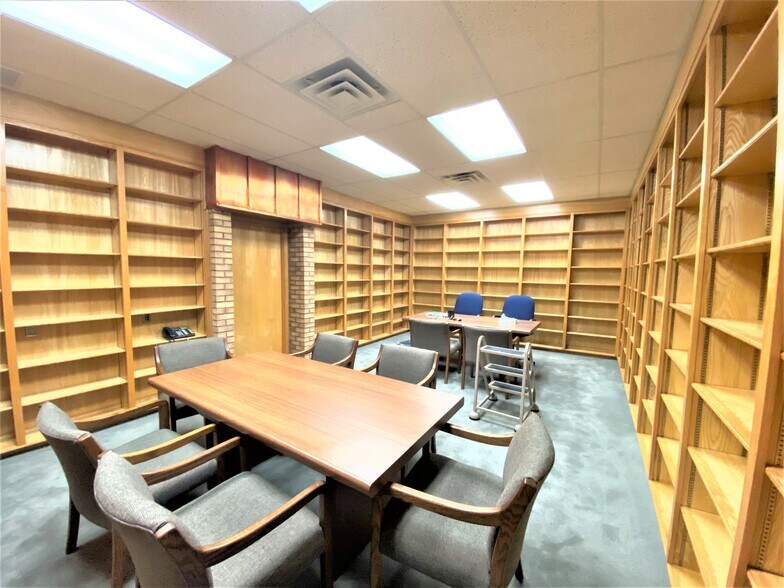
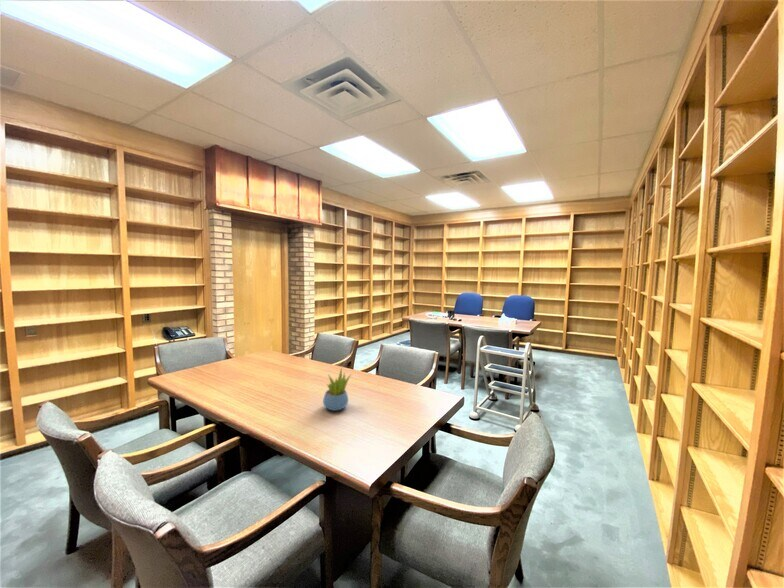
+ succulent plant (336, 389)
